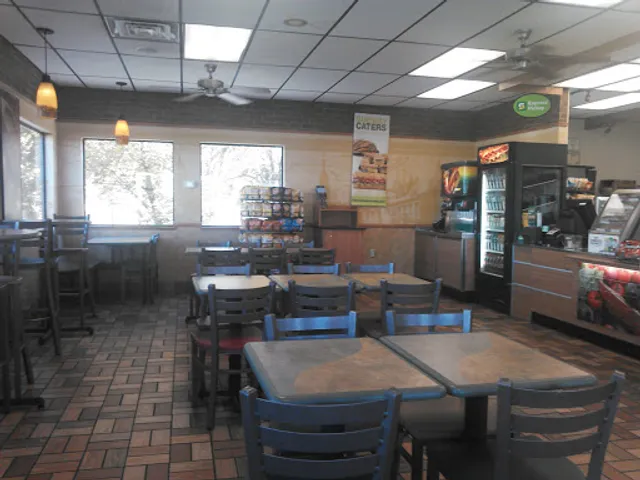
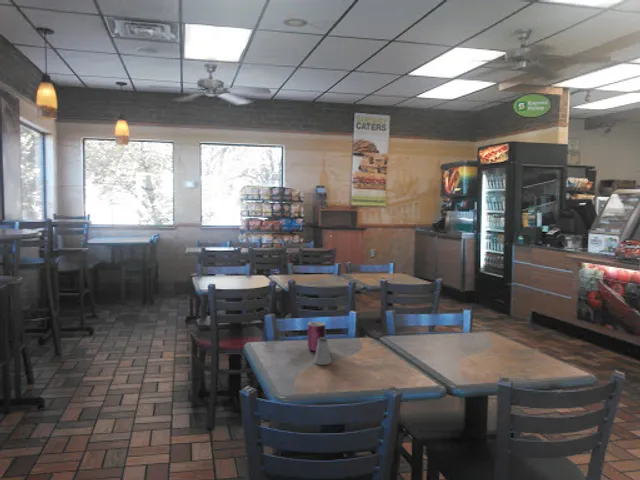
+ saltshaker (322, 350)
+ can (316, 336)
